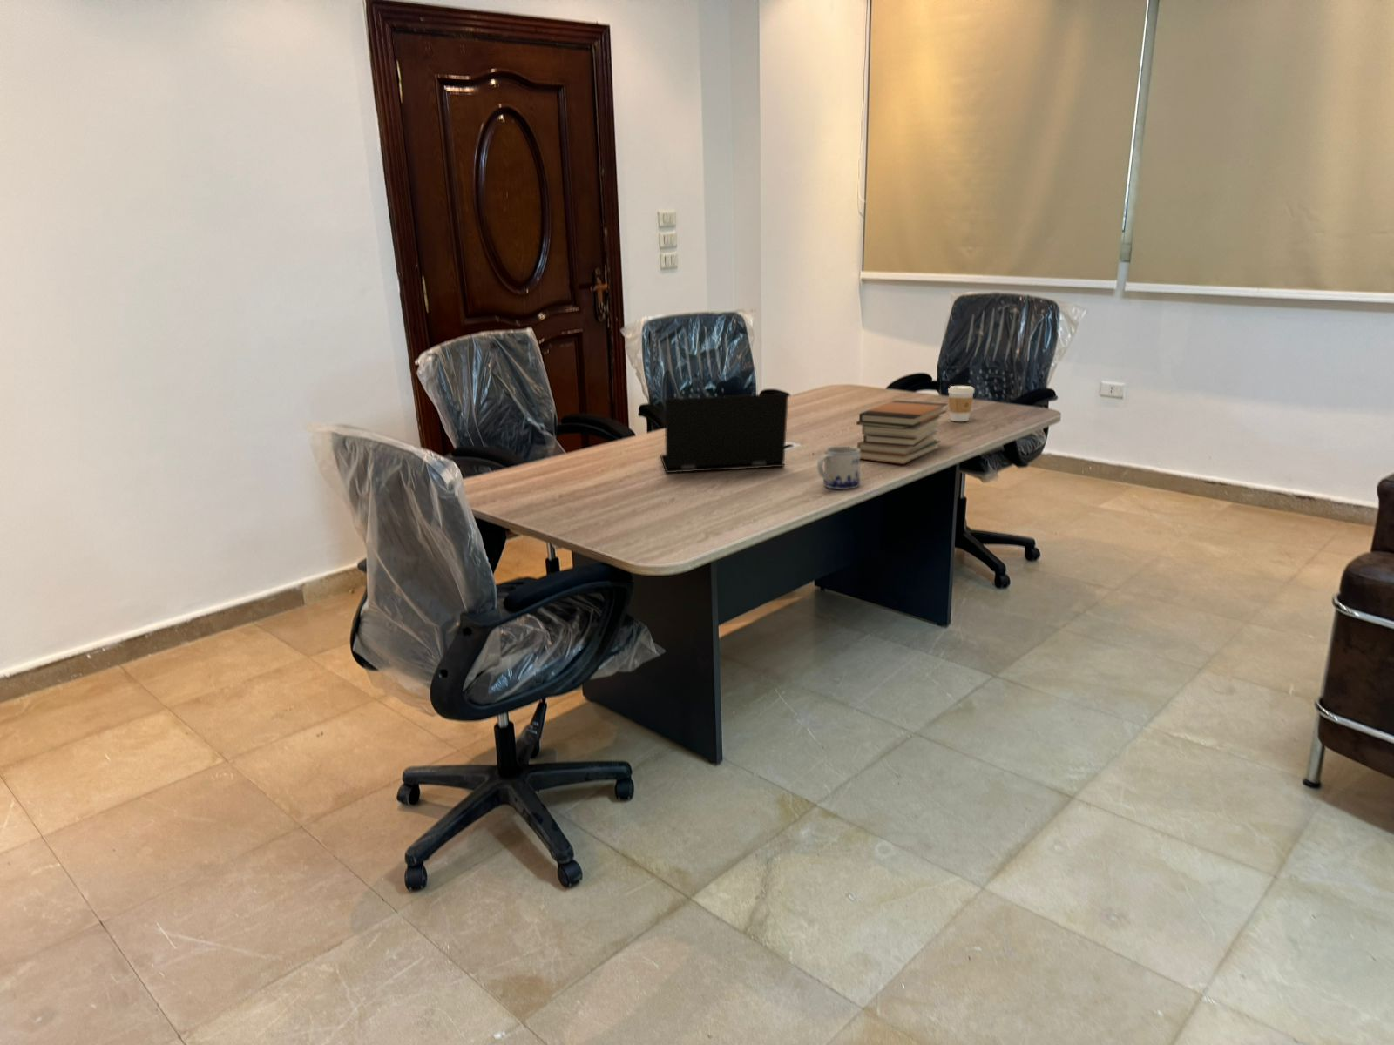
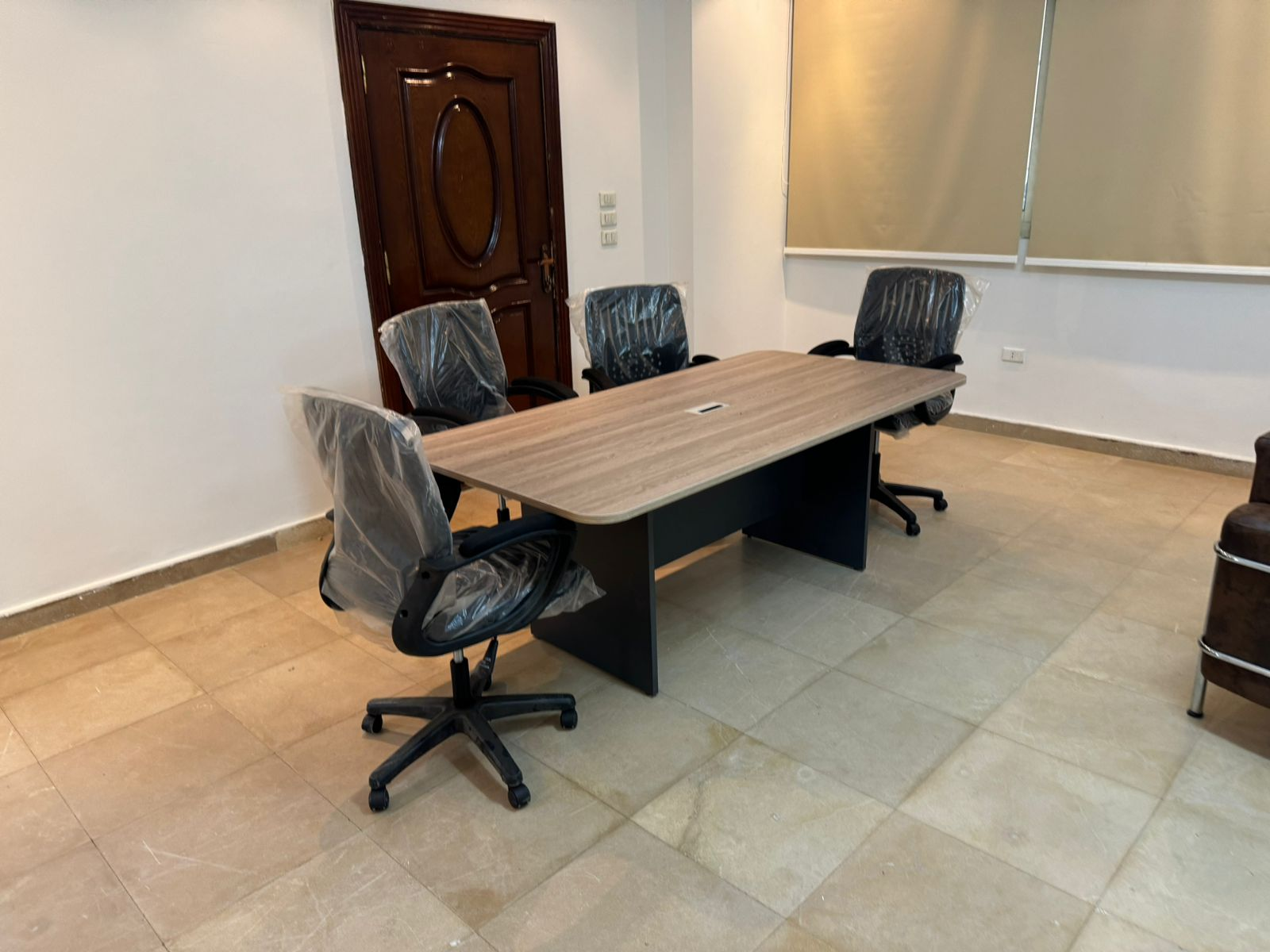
- coffee cup (960, 403)
- mug (839, 468)
- laptop (720, 427)
- book stack (902, 430)
